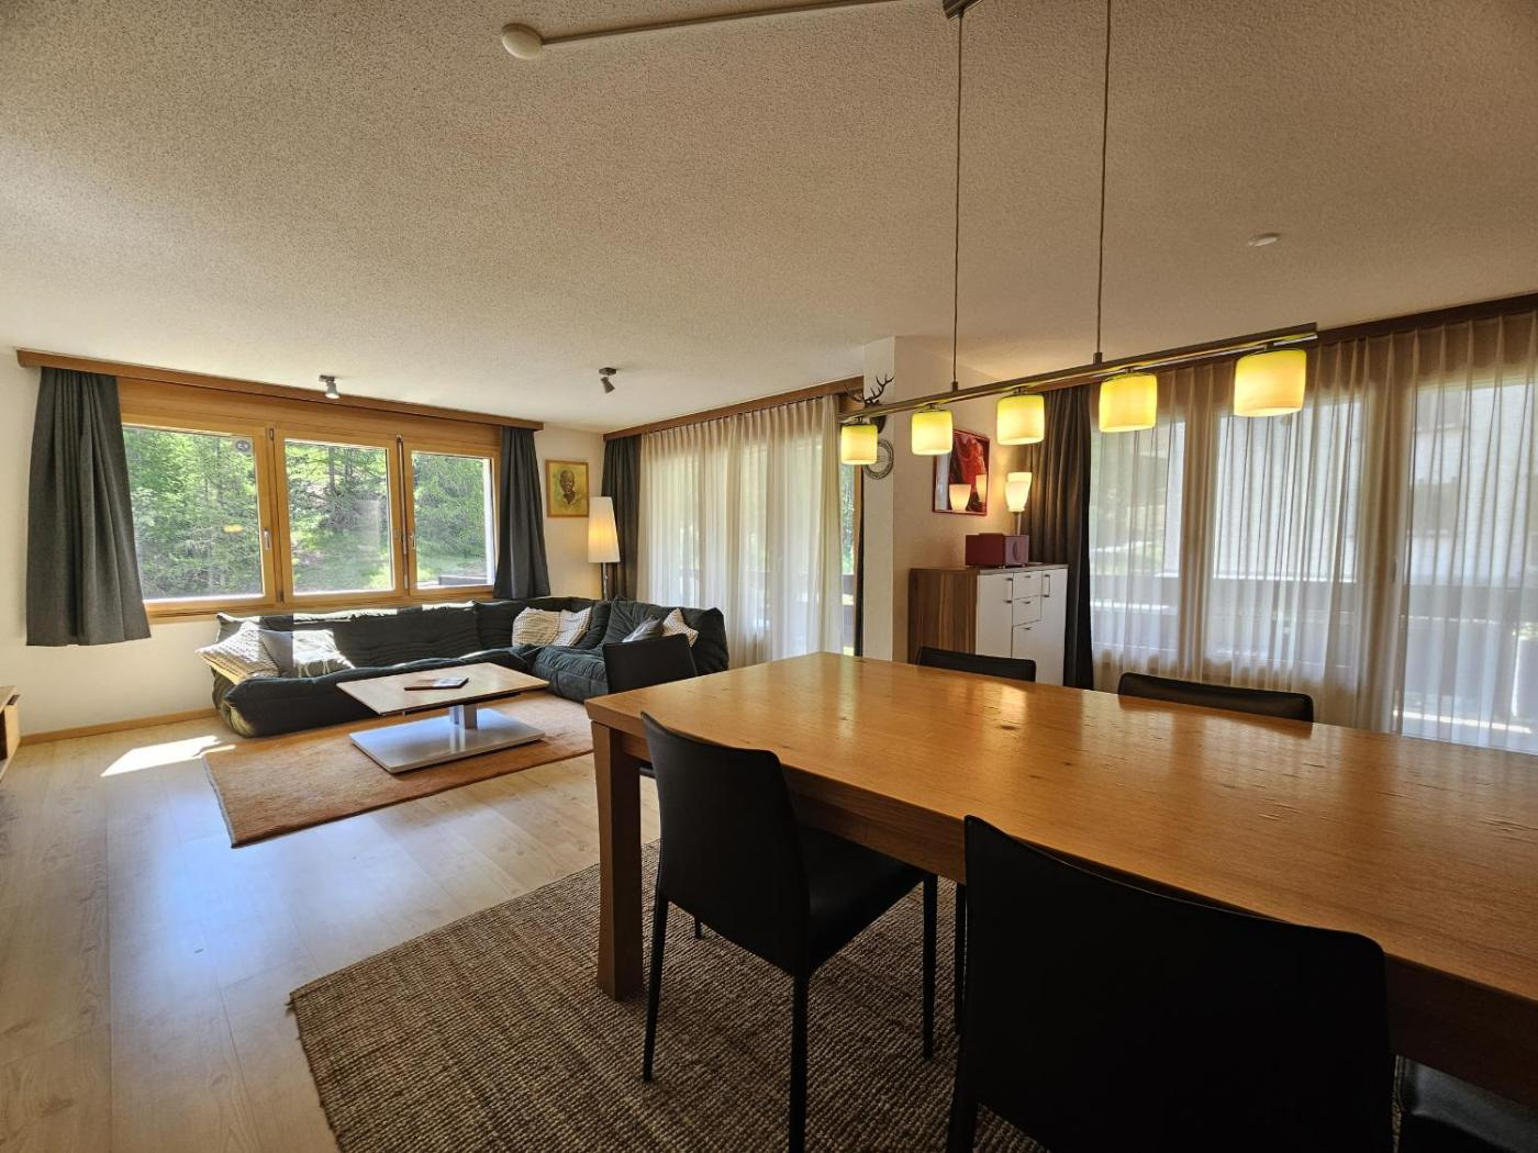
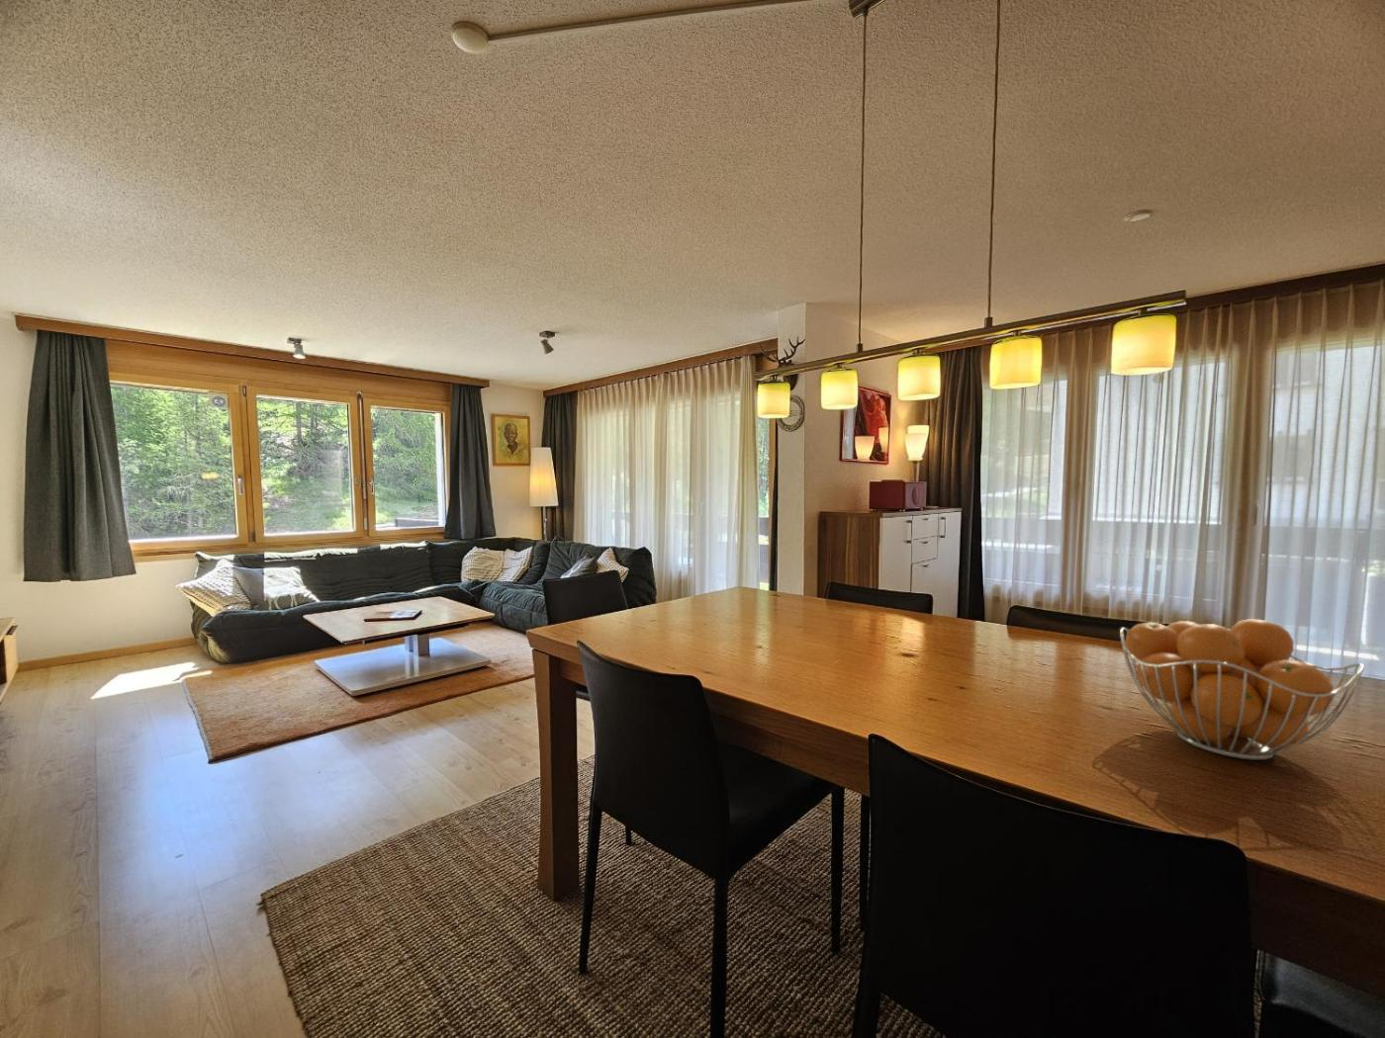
+ fruit basket (1227, 681)
